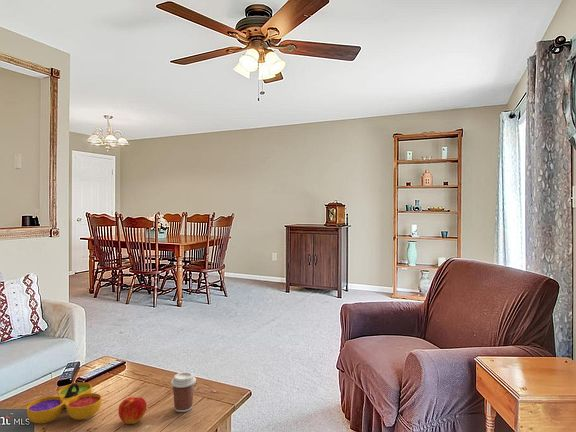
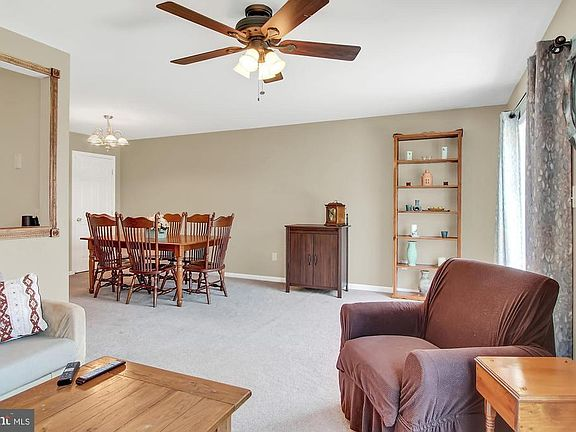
- decorative bowl (72, 400)
- coffee cup (183, 391)
- apple (132, 409)
